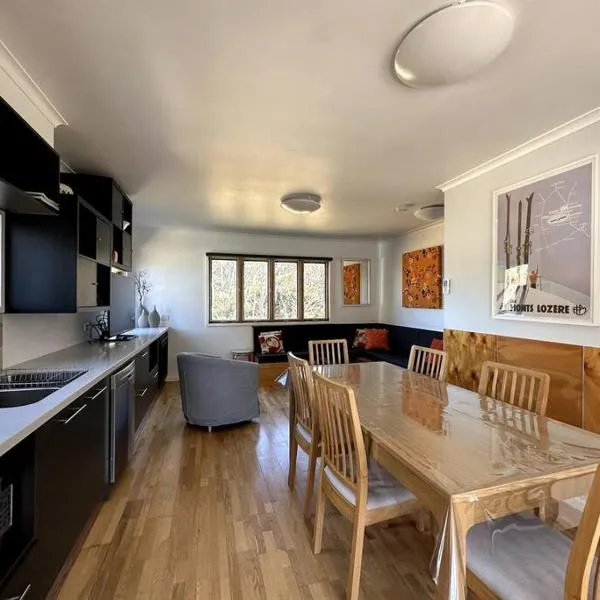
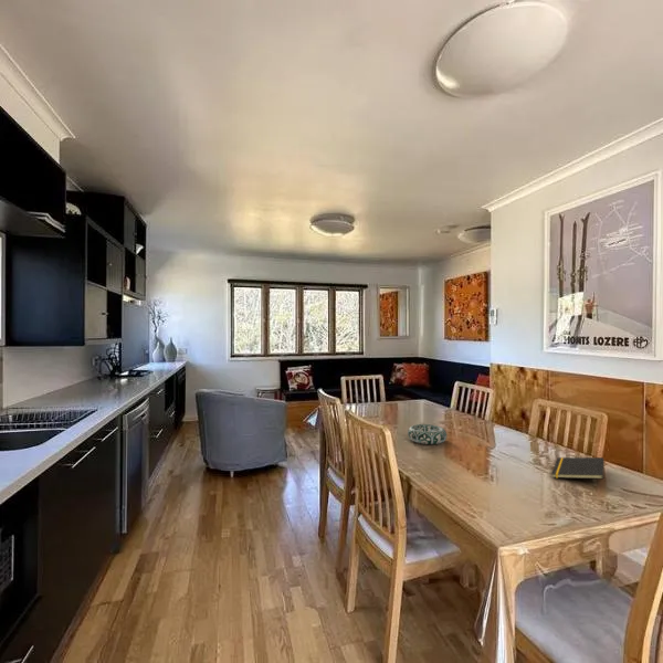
+ decorative bowl (427, 433)
+ notepad (578, 466)
